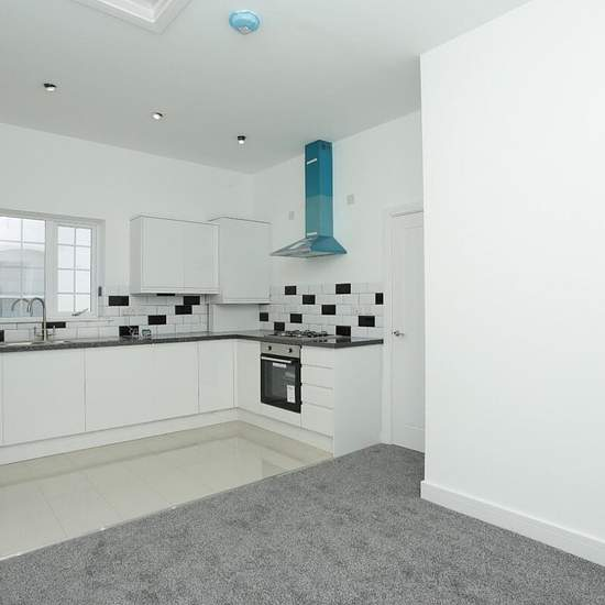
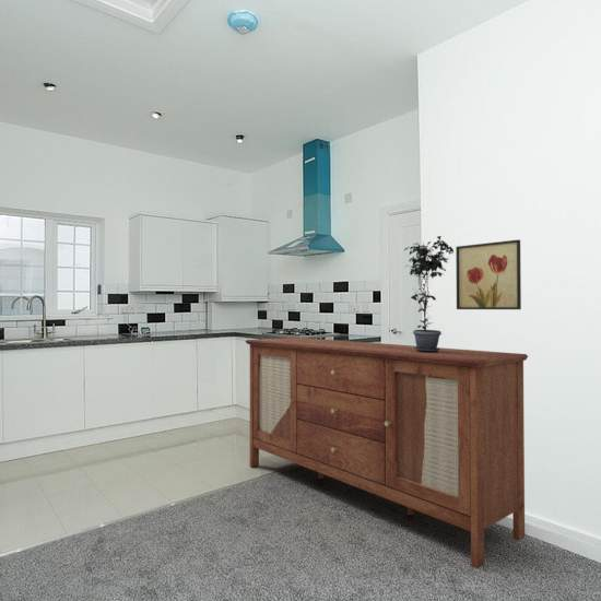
+ sideboard (361, 420)
+ wall art (487, 276)
+ potted plant (427, 294)
